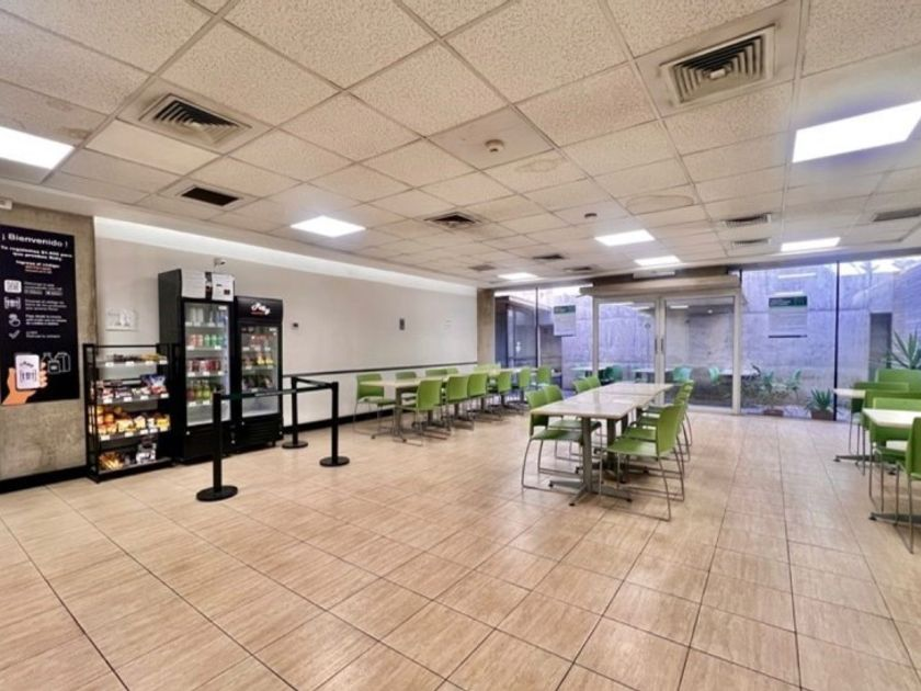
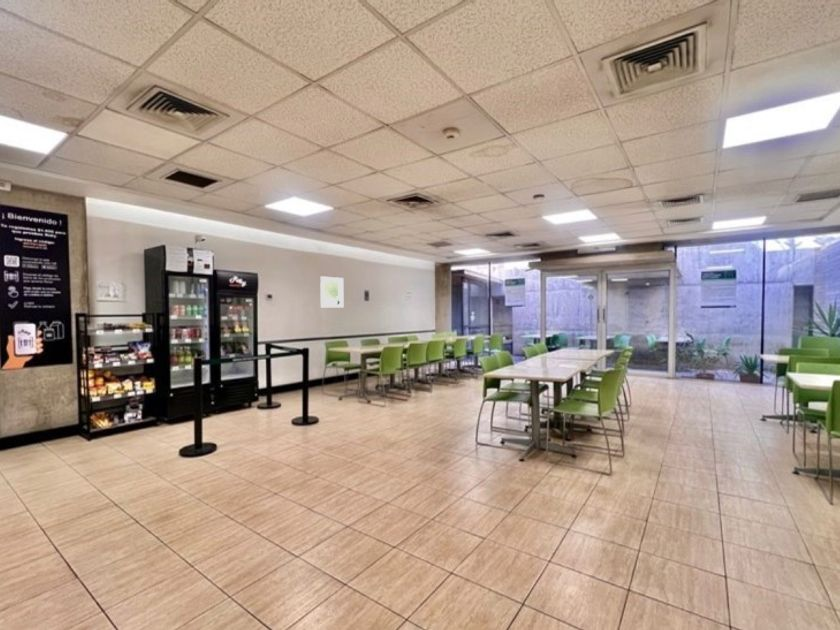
+ wall art (332, 292)
